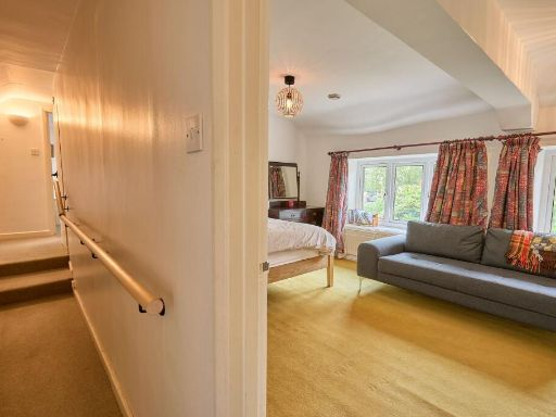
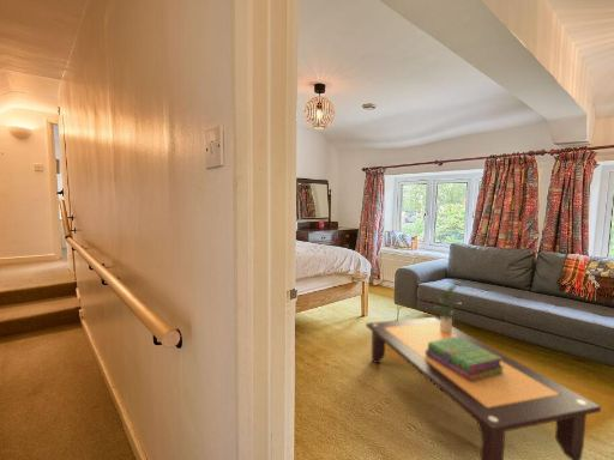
+ coffee table (452, 376)
+ stack of books (462, 356)
+ potted plant (446, 308)
